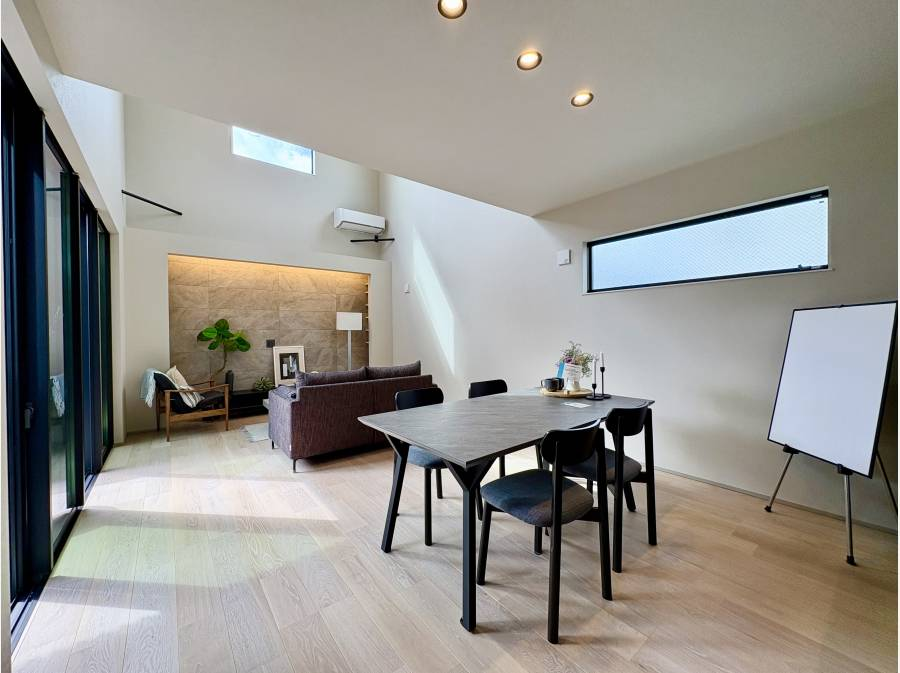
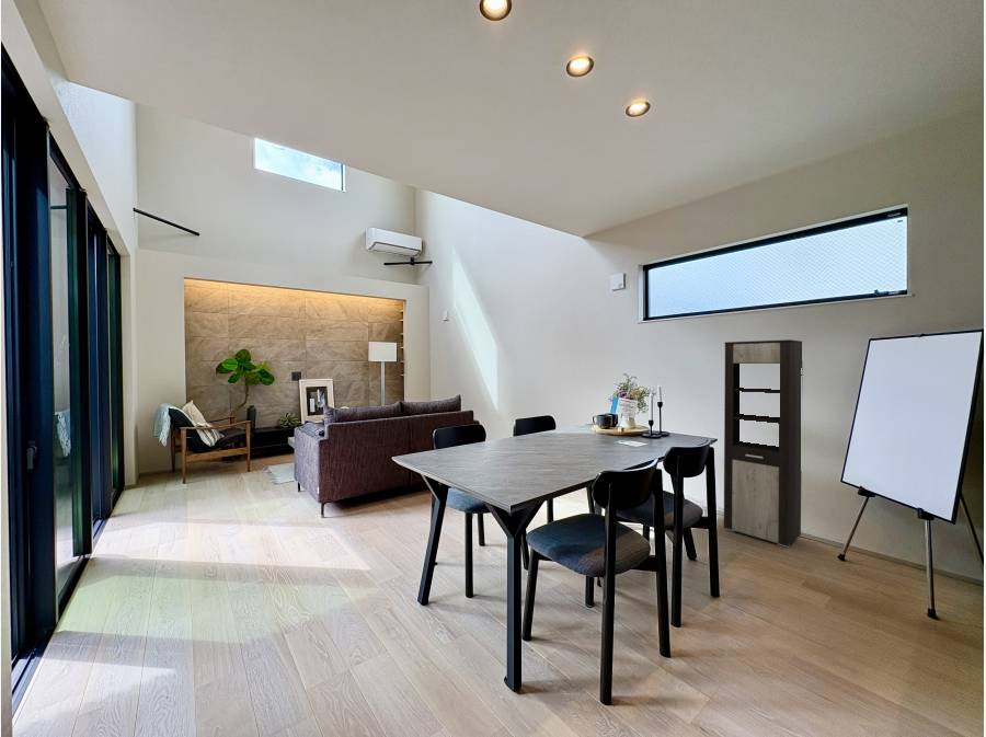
+ cabinet (758, 444)
